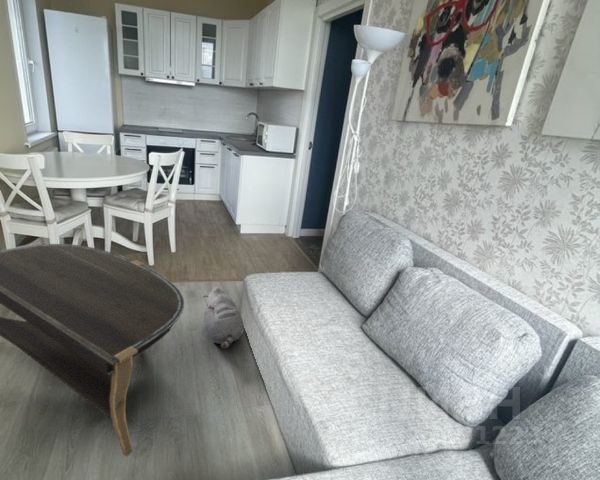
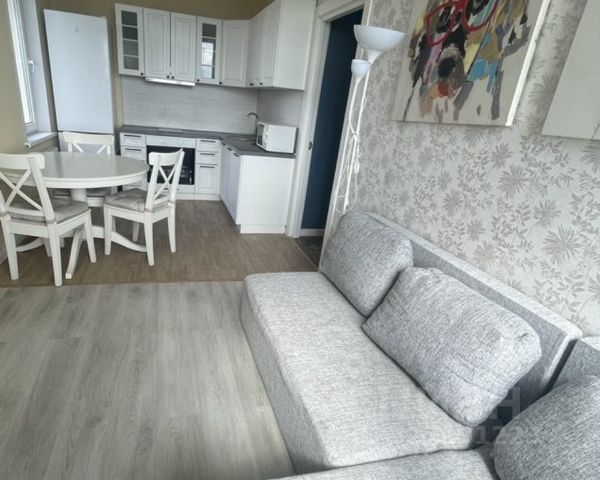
- coffee table (92, 324)
- plush toy (224, 318)
